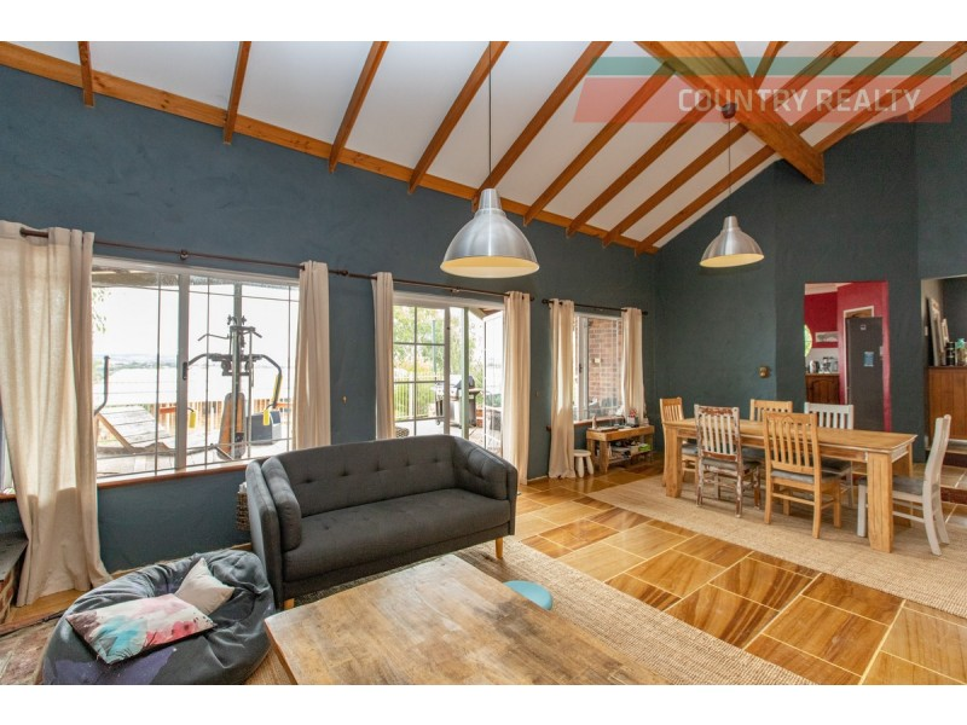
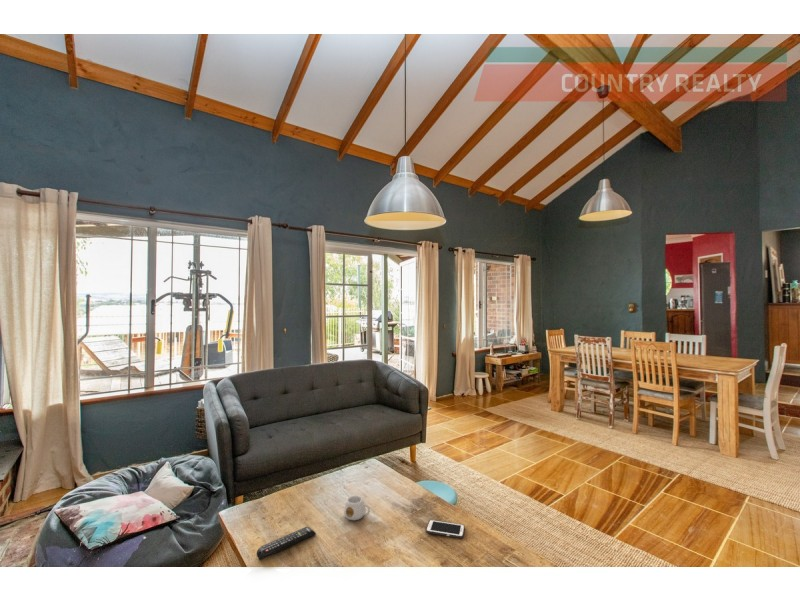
+ remote control (287, 541)
+ cell phone (445, 528)
+ mug (357, 508)
